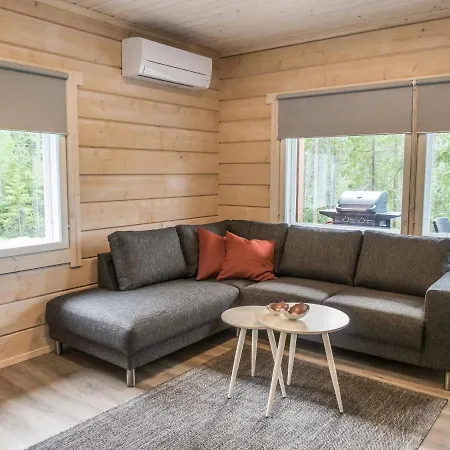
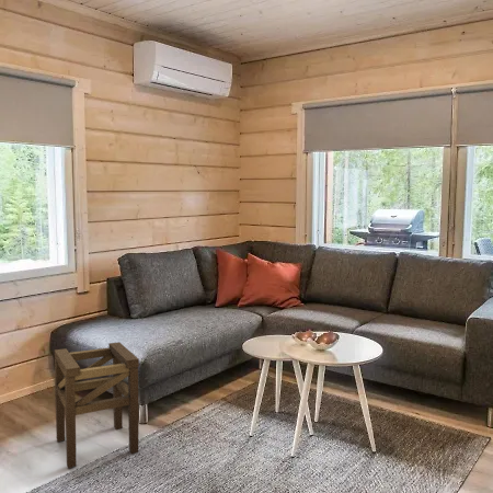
+ stool (95, 401)
